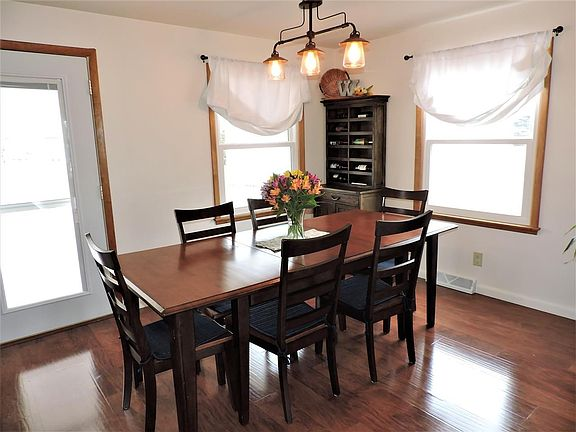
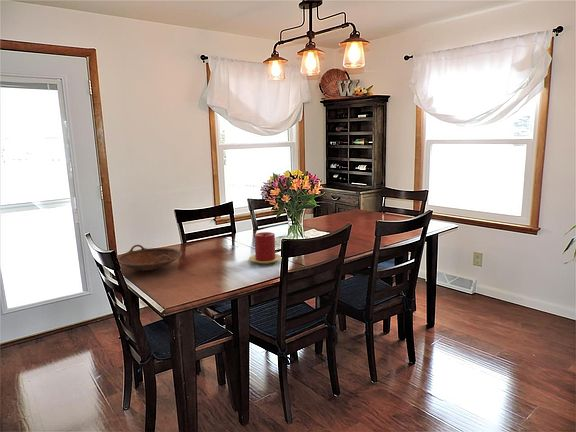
+ candle (265, 247)
+ bowl (149, 258)
